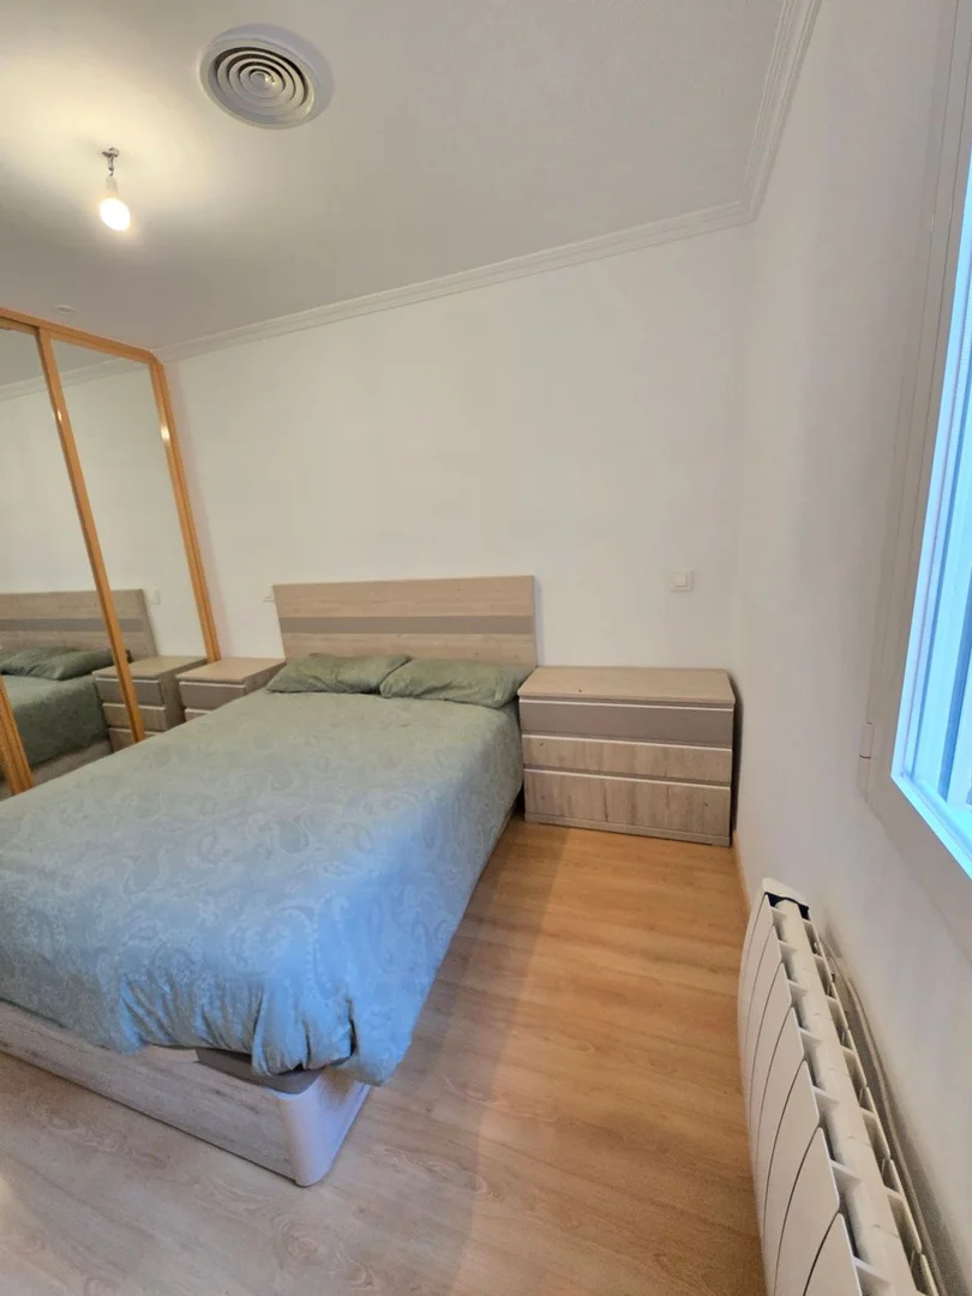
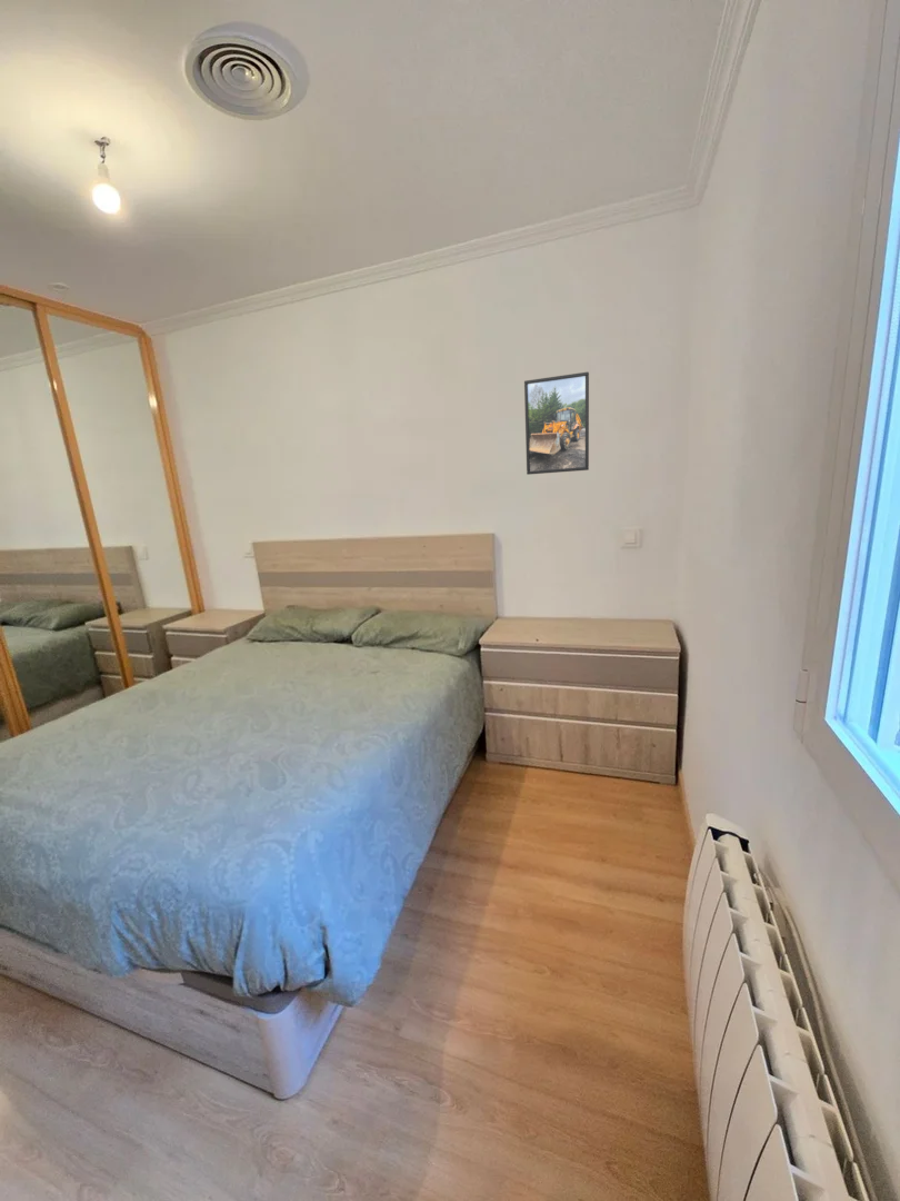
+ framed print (556, 425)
